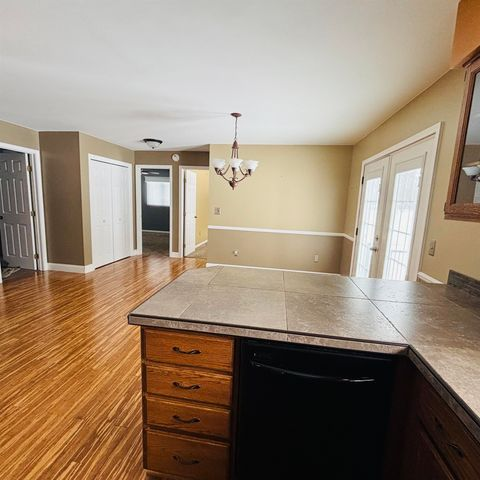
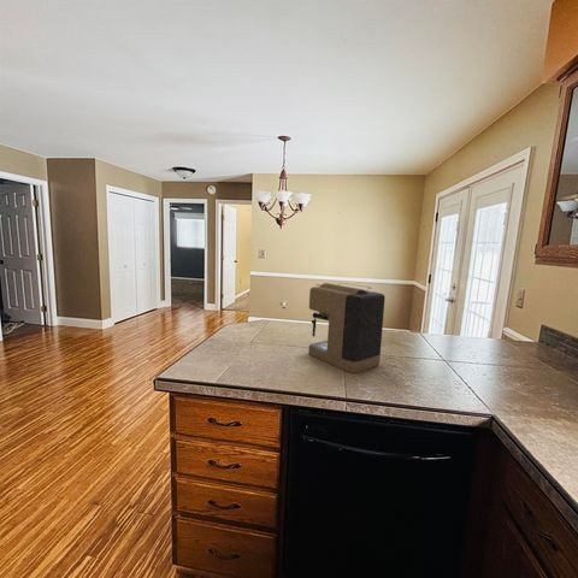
+ coffee maker (337, 322)
